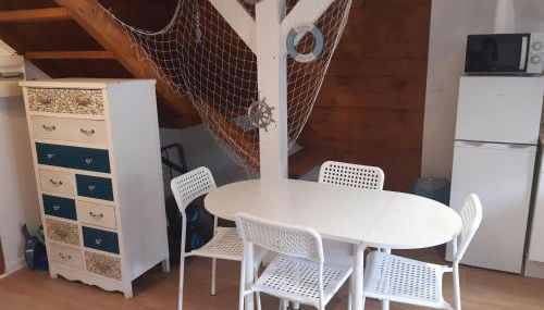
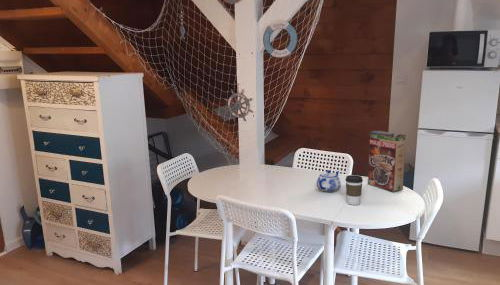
+ coffee cup (353, 190)
+ cereal box (385, 158)
+ teapot (329, 179)
